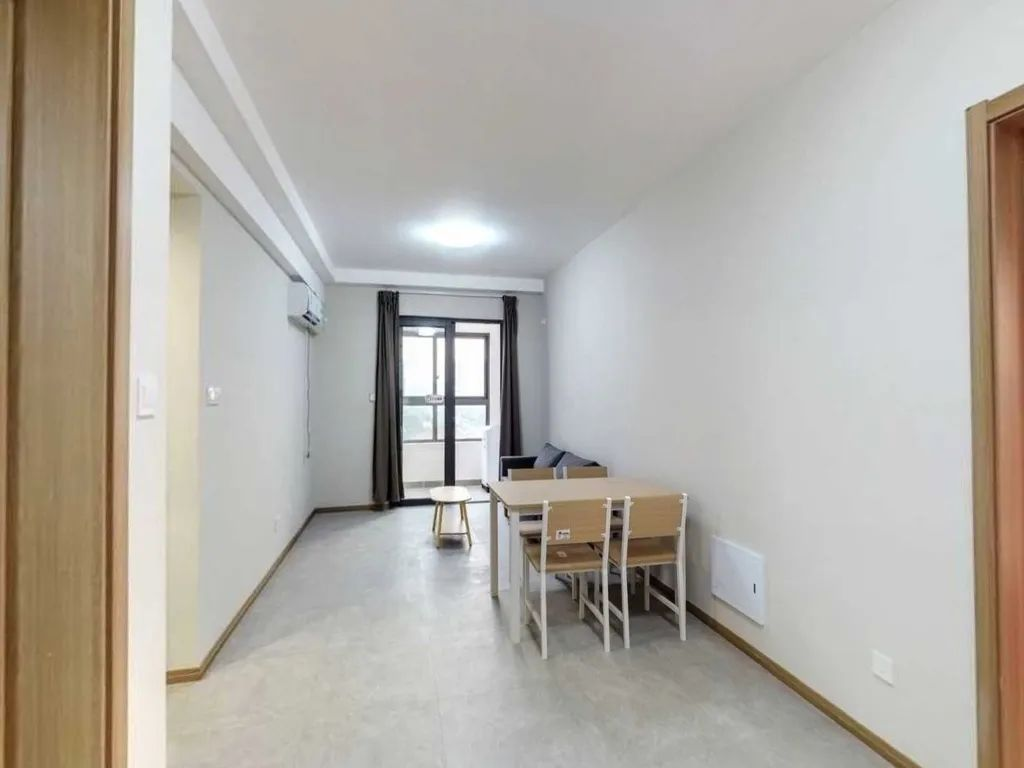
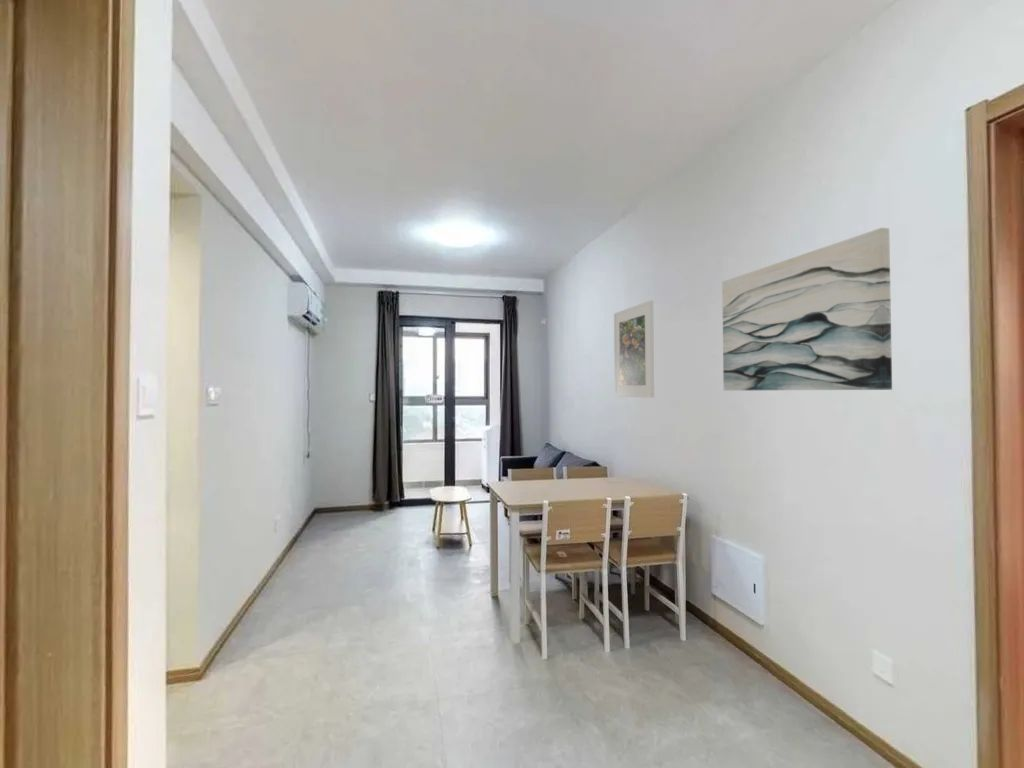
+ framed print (632, 352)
+ wall art (790, 324)
